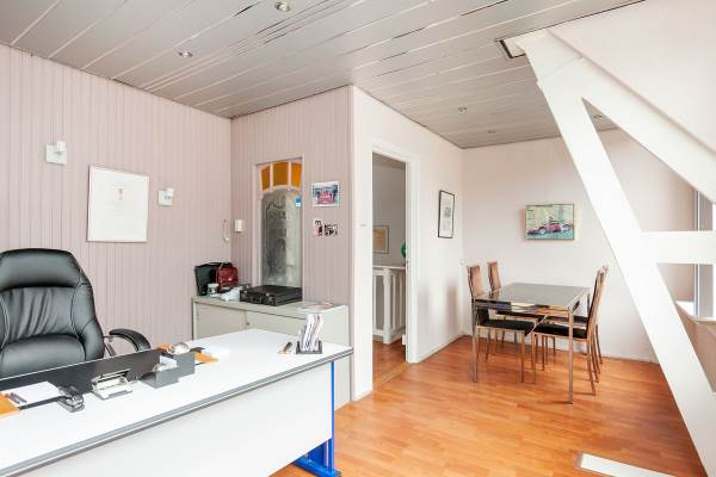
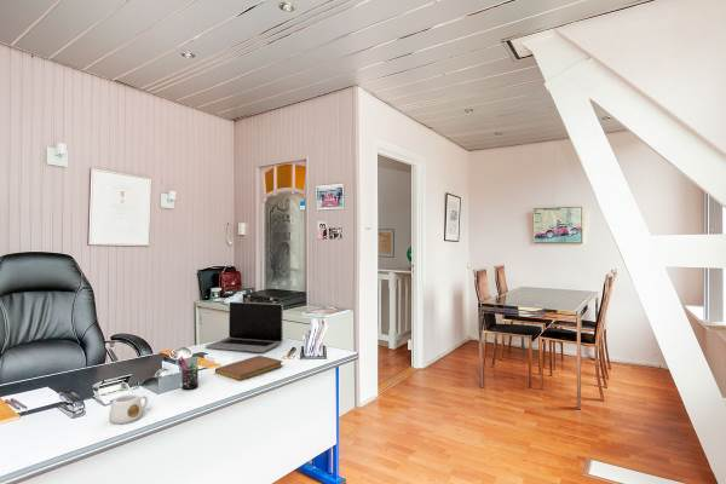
+ laptop (244, 325)
+ mug (129, 407)
+ notebook (249, 367)
+ pen holder (189, 371)
